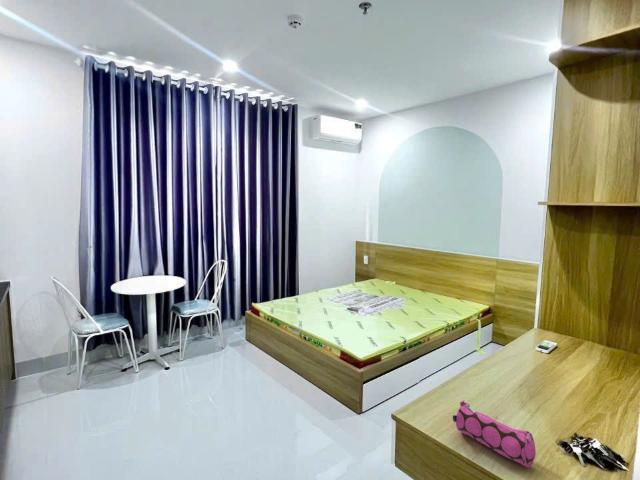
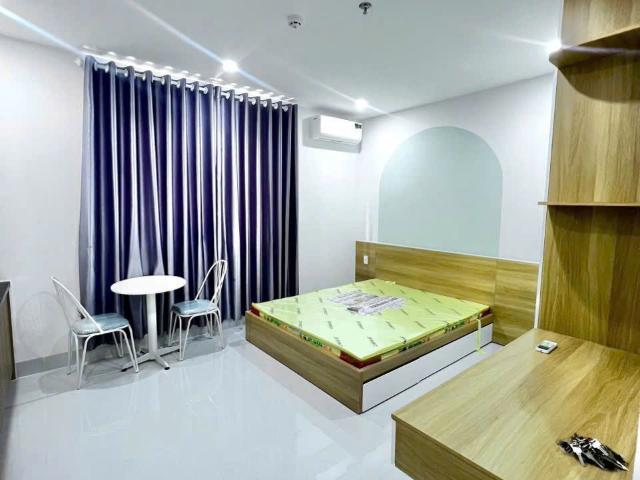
- pencil case (493, 430)
